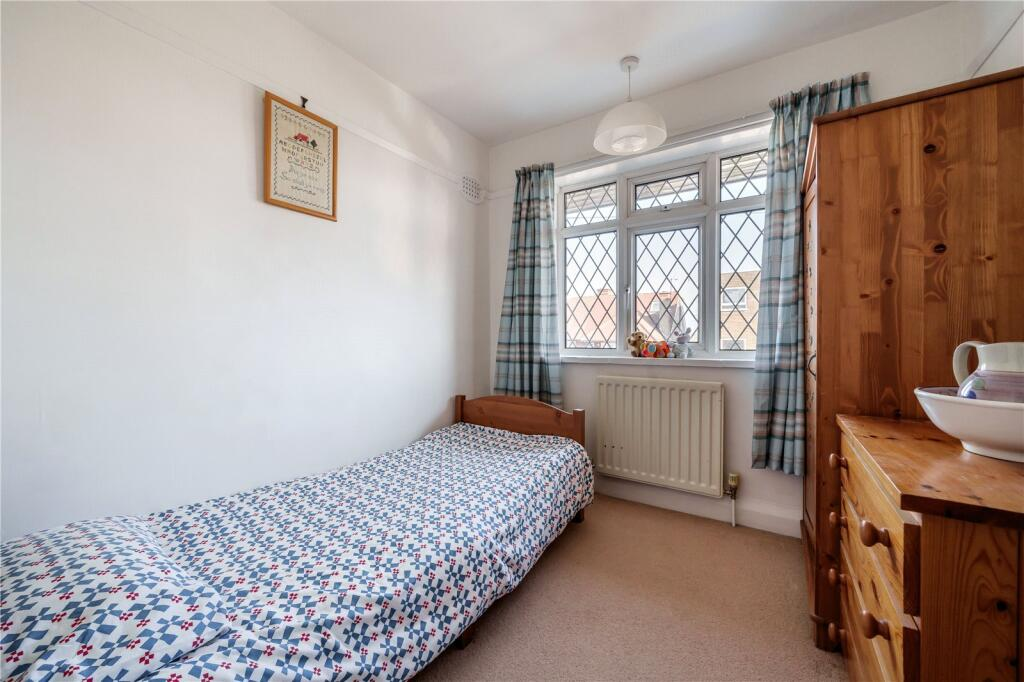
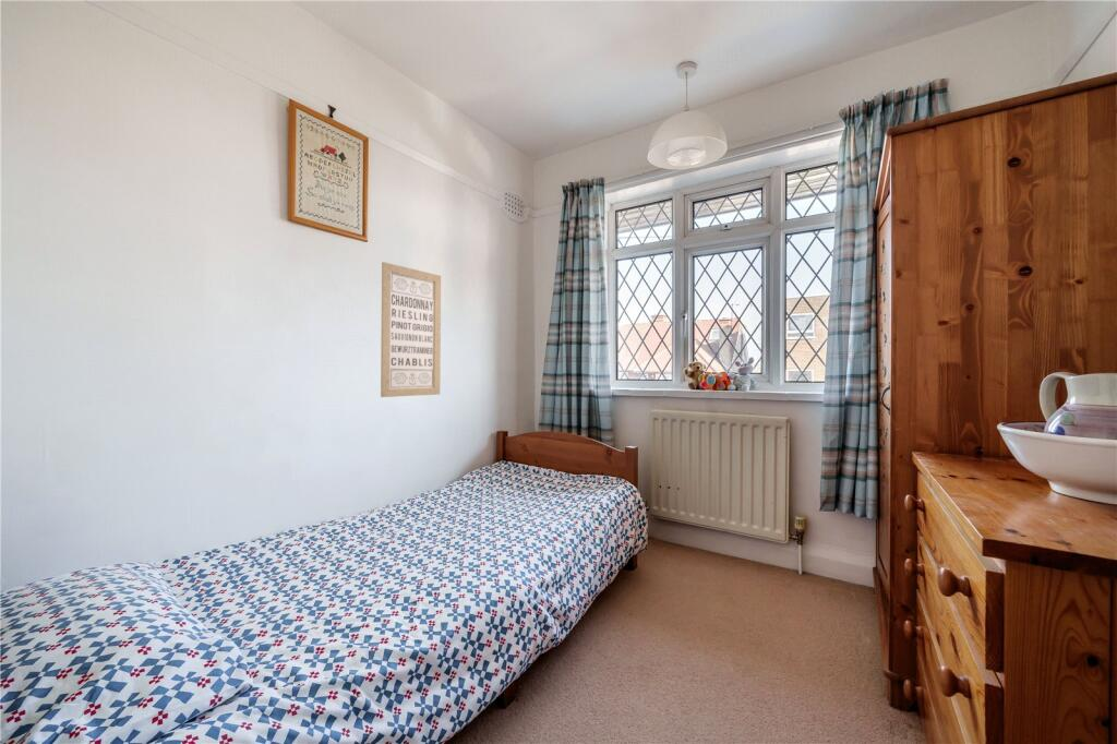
+ wall art (412, 332)
